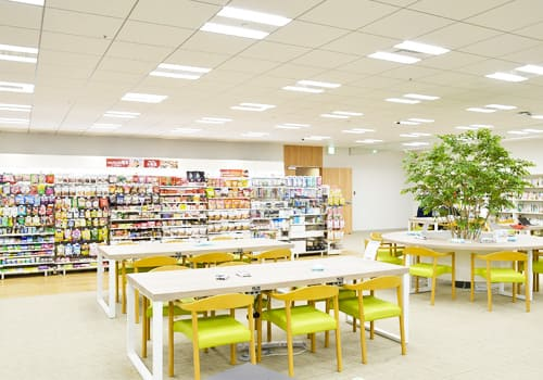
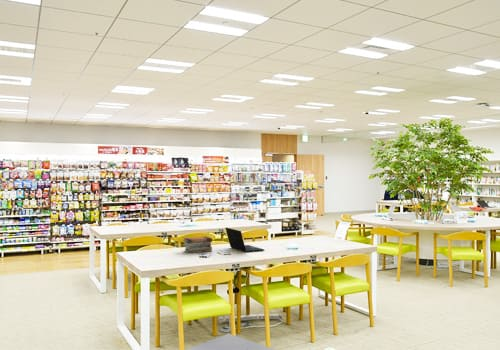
+ book stack (197, 244)
+ laptop (242, 238)
